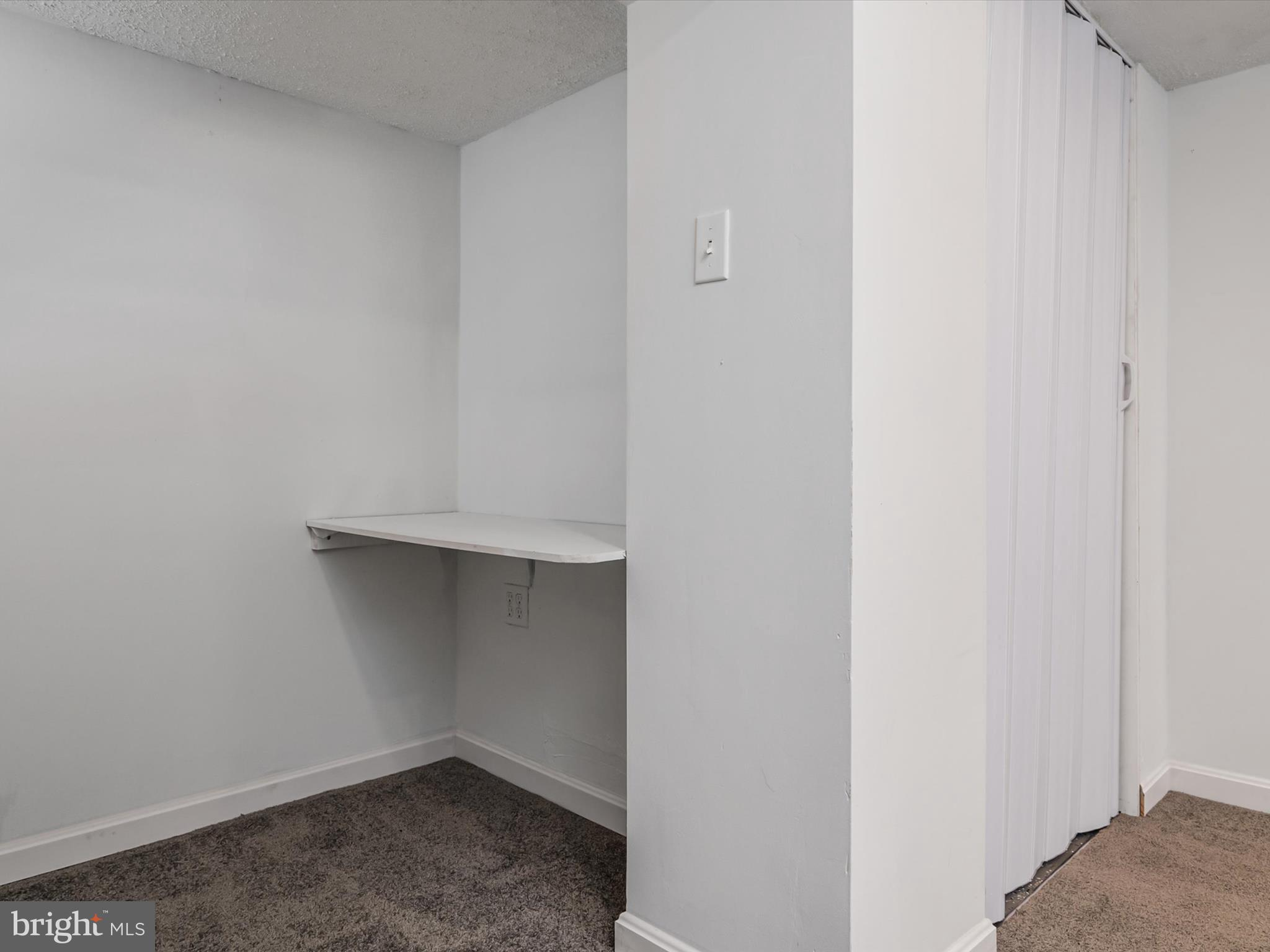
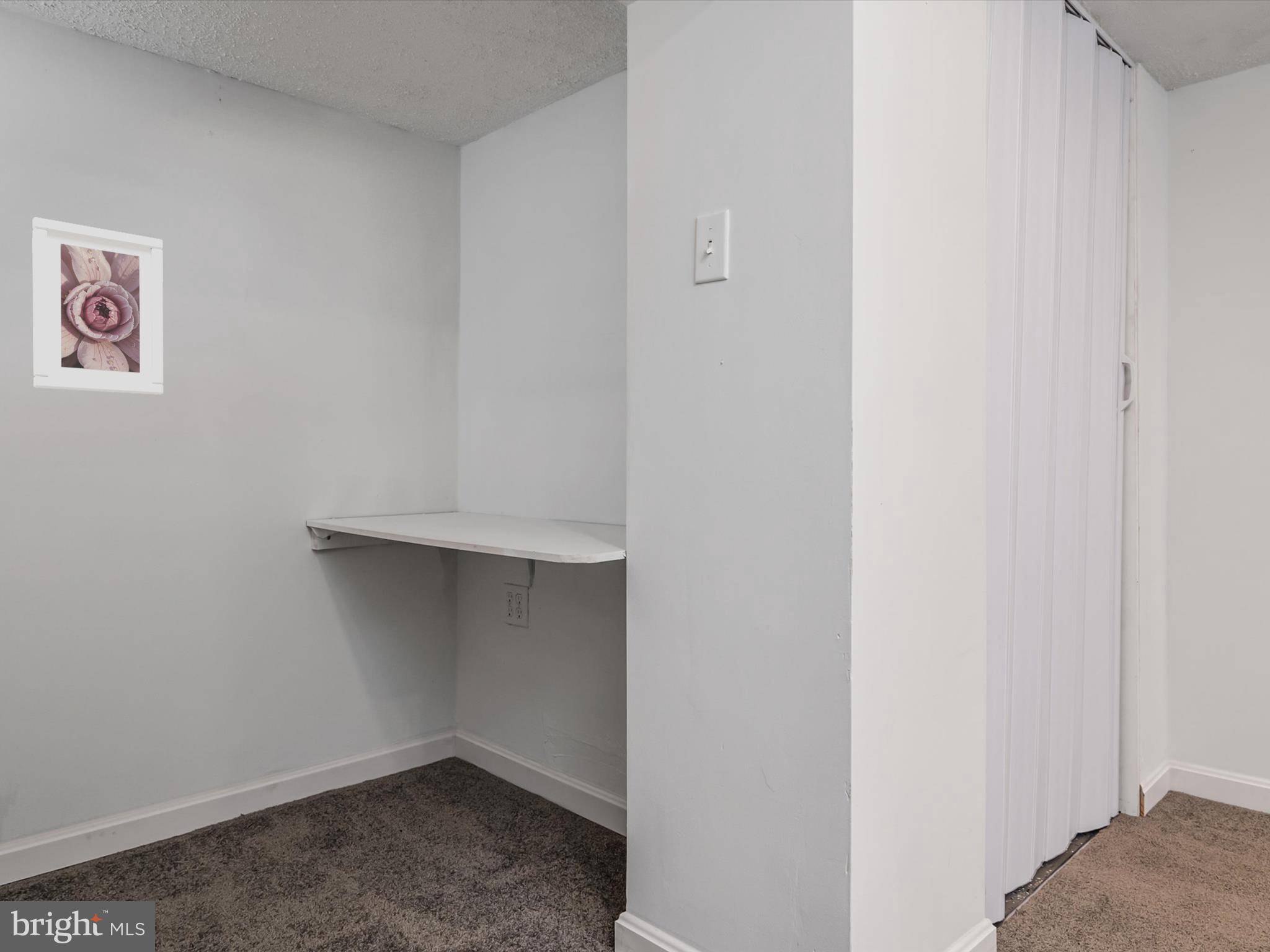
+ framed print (100, 310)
